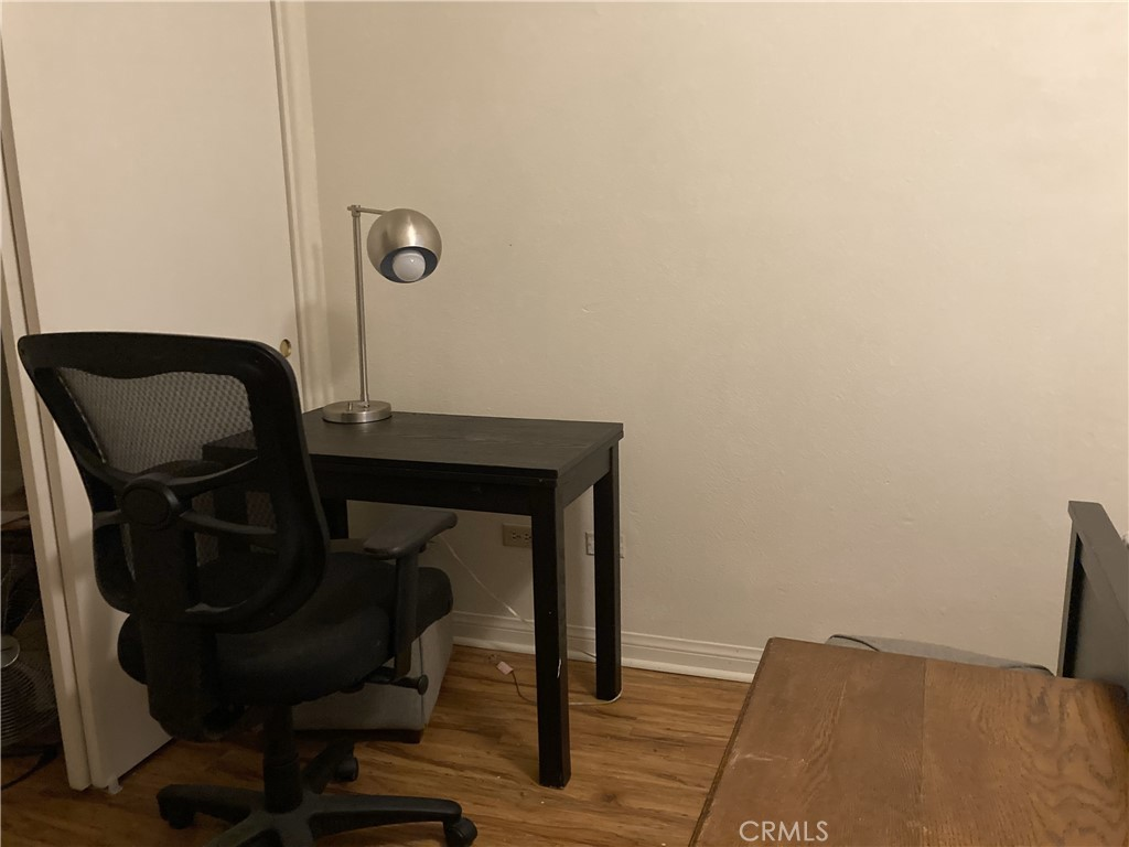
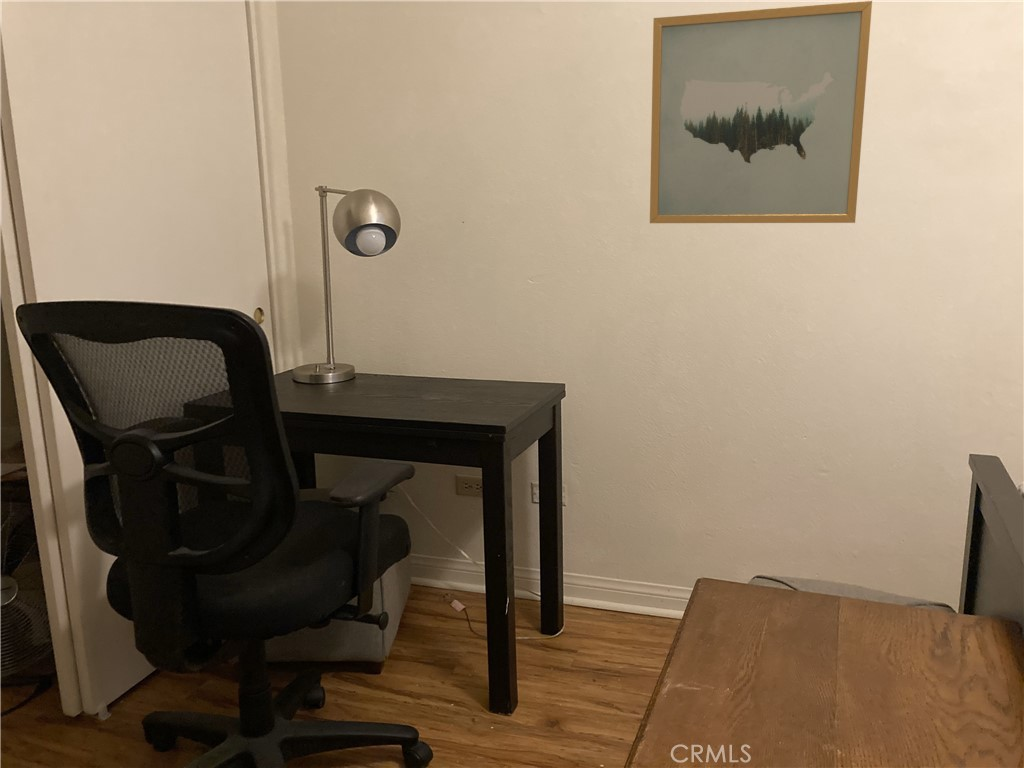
+ wall art (753, 119)
